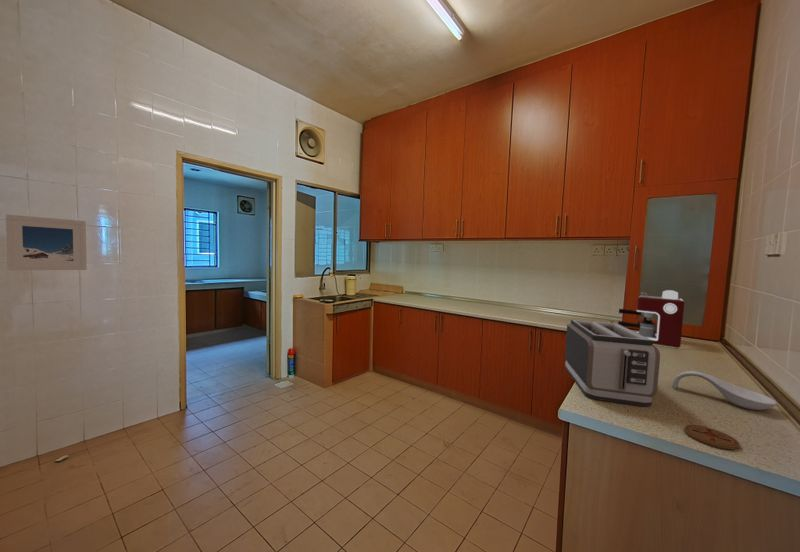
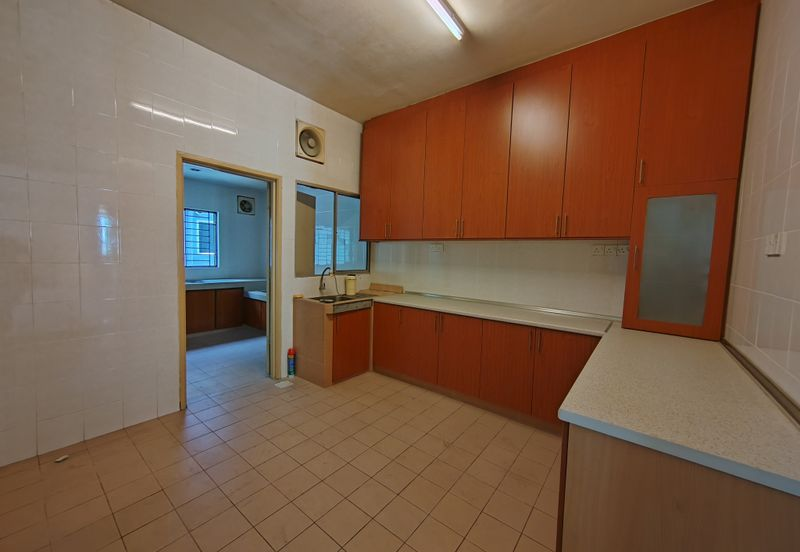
- toaster (605, 357)
- spoon rest (720, 388)
- coaster (710, 436)
- coffee maker (648, 315)
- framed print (48, 244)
